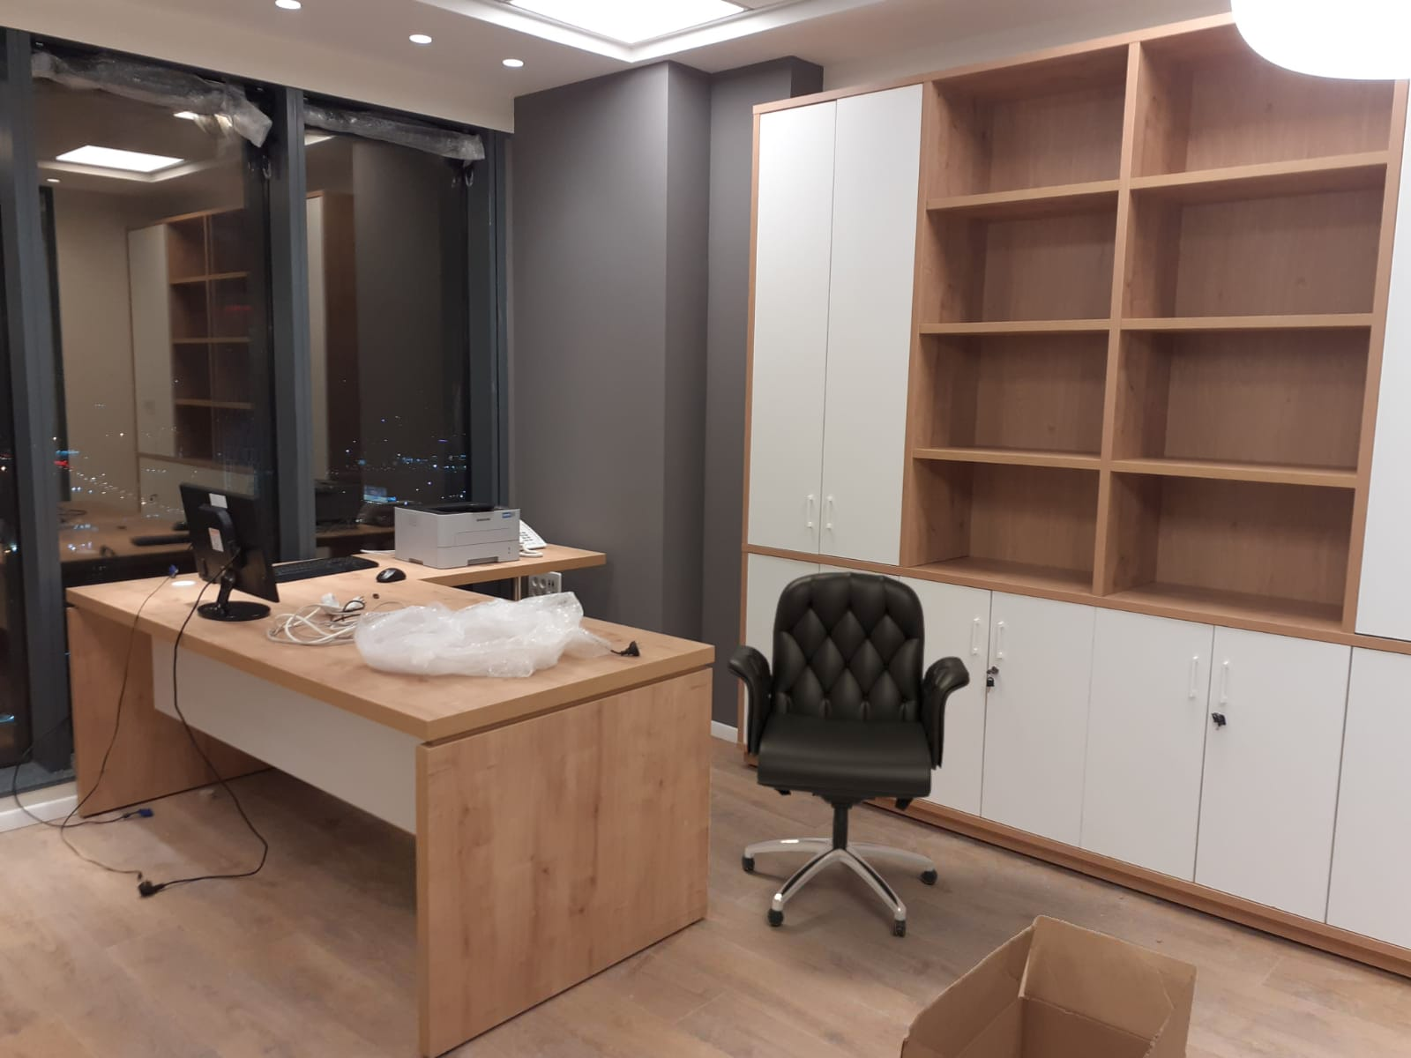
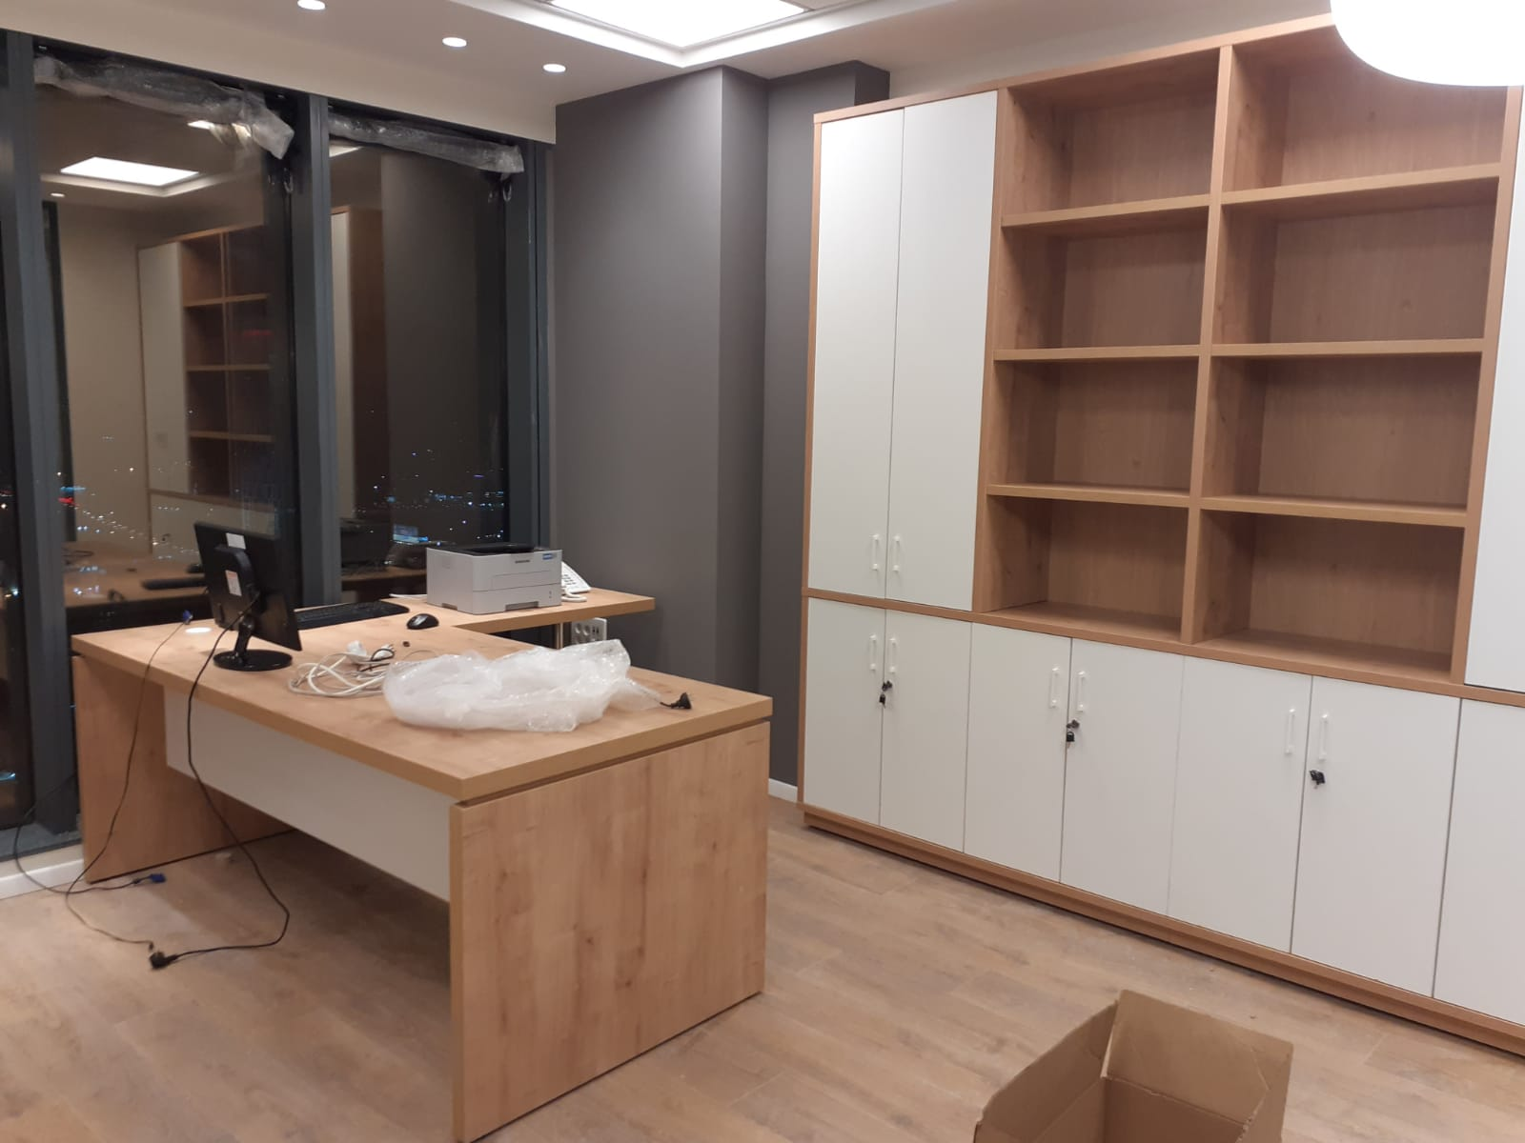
- office chair (844, 736)
